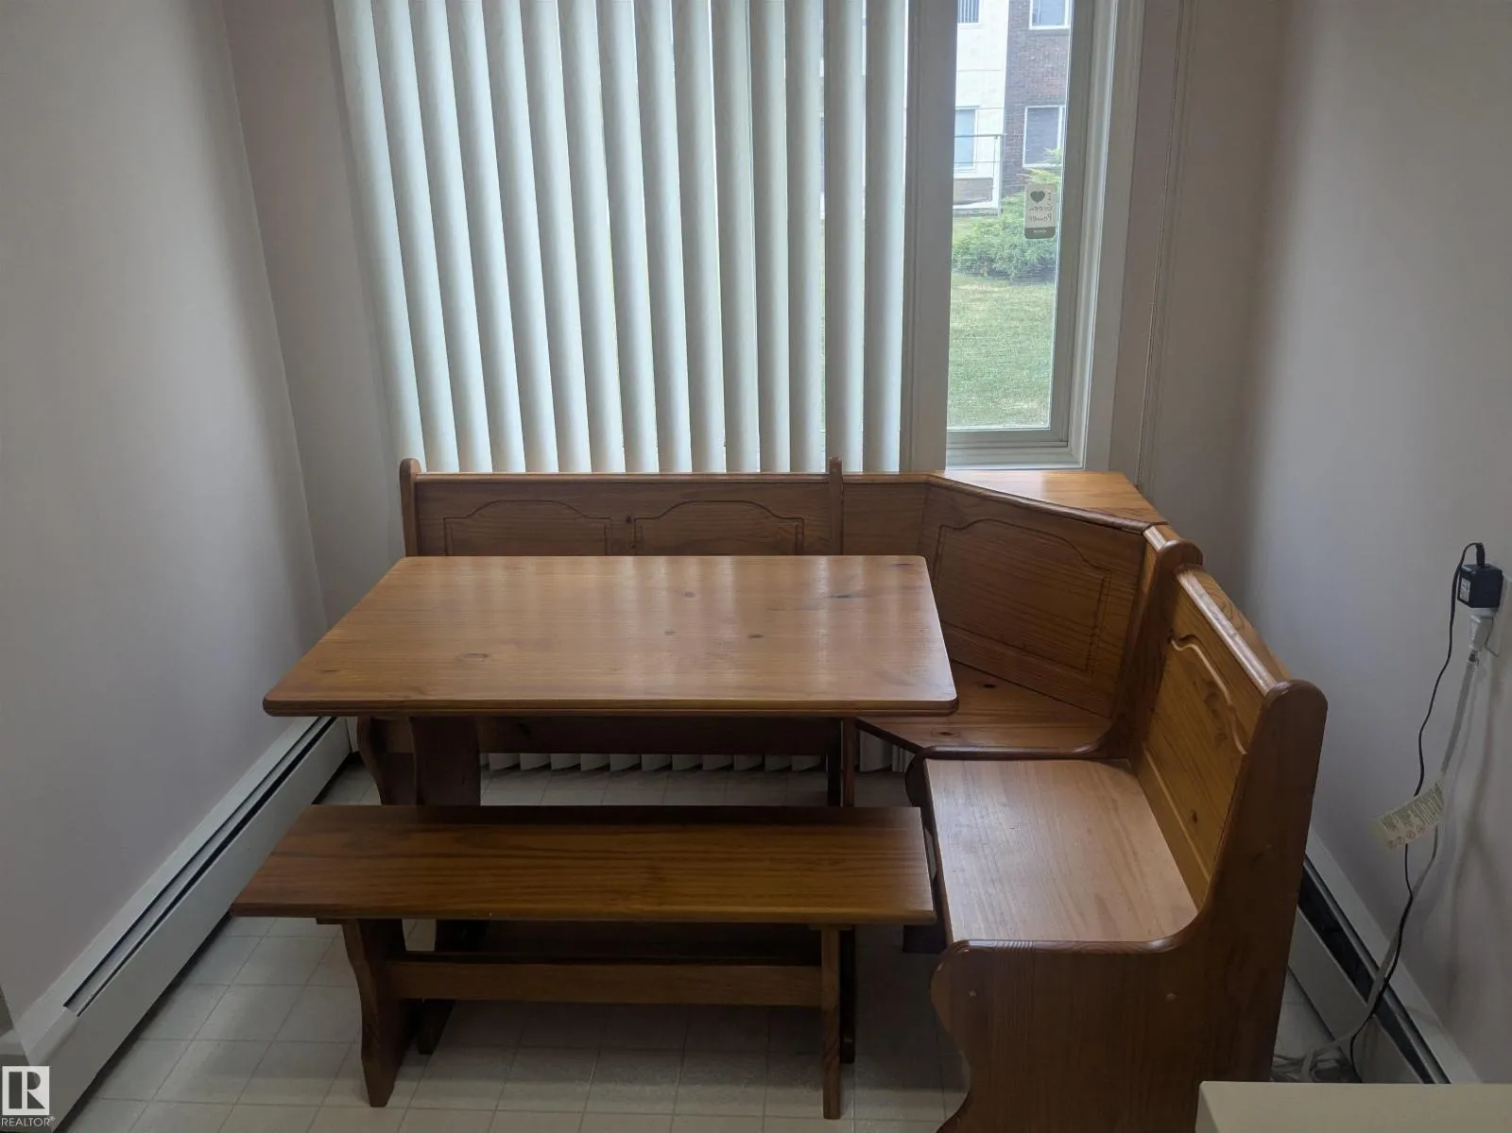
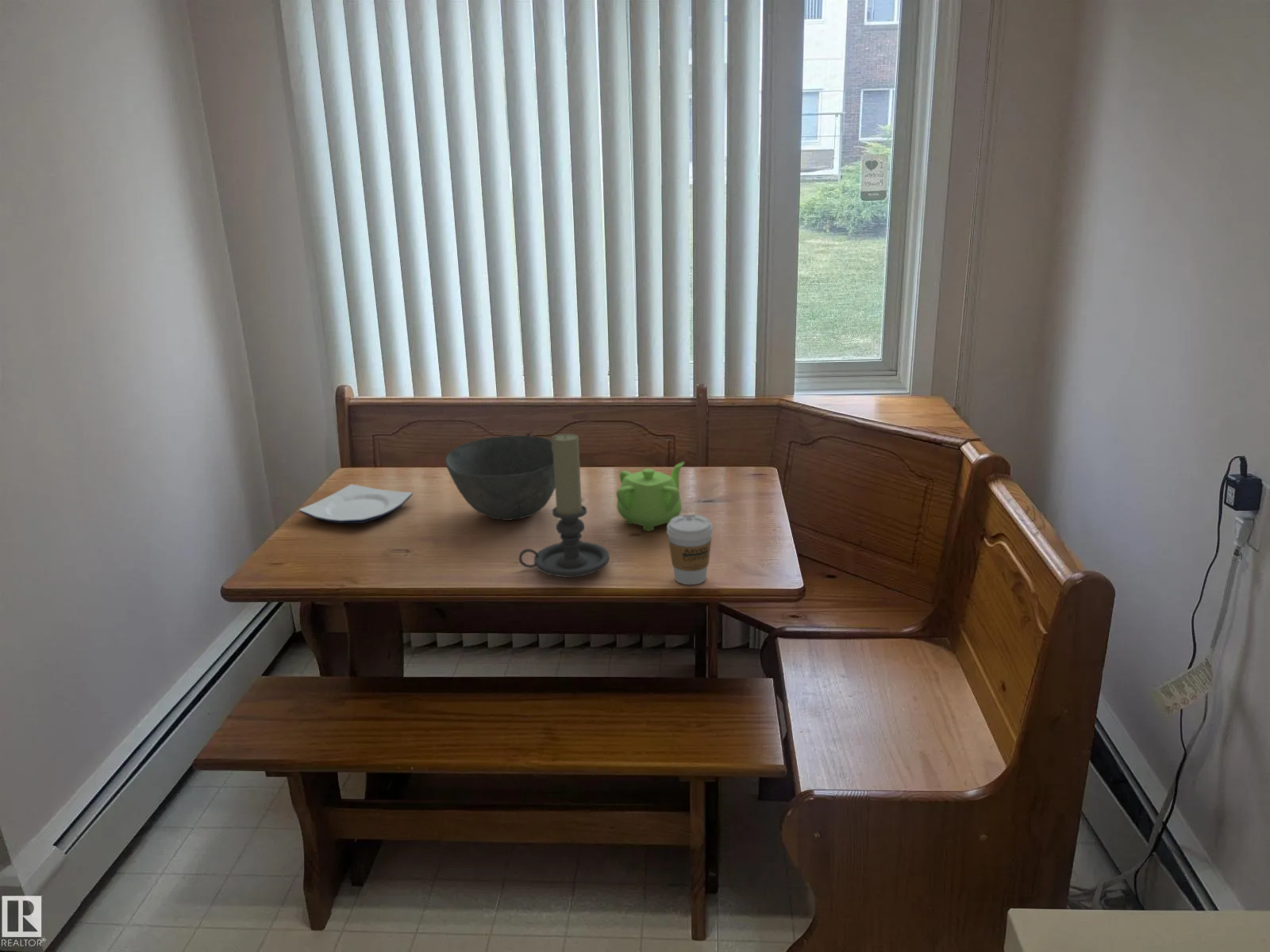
+ coffee cup (690, 549)
+ plate (357, 506)
+ bowl (507, 483)
+ teapot (651, 495)
+ candle holder (560, 502)
